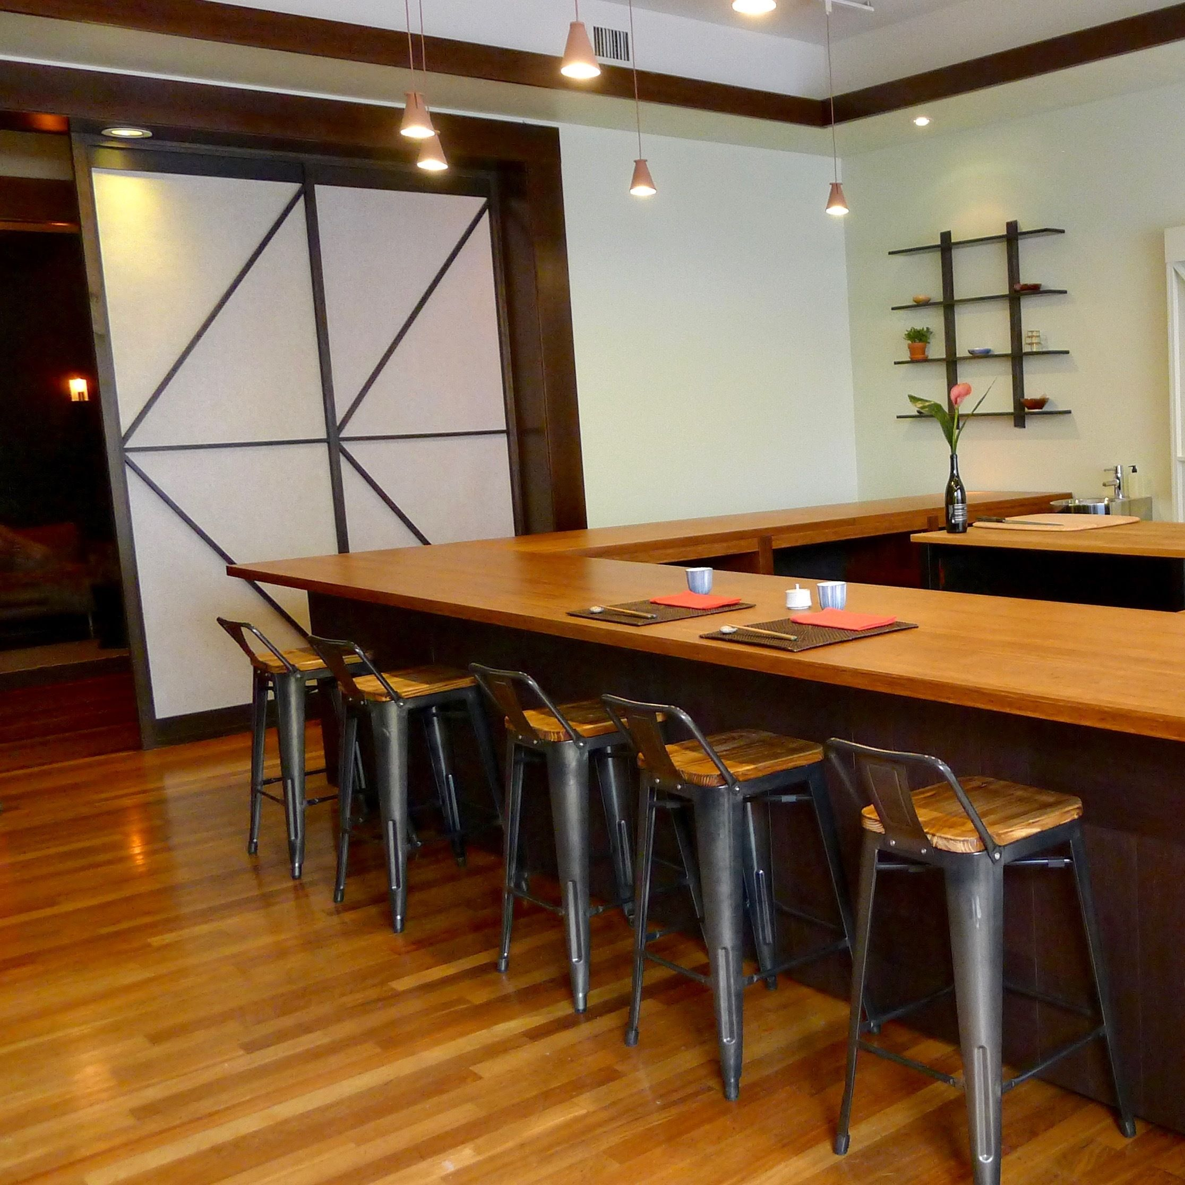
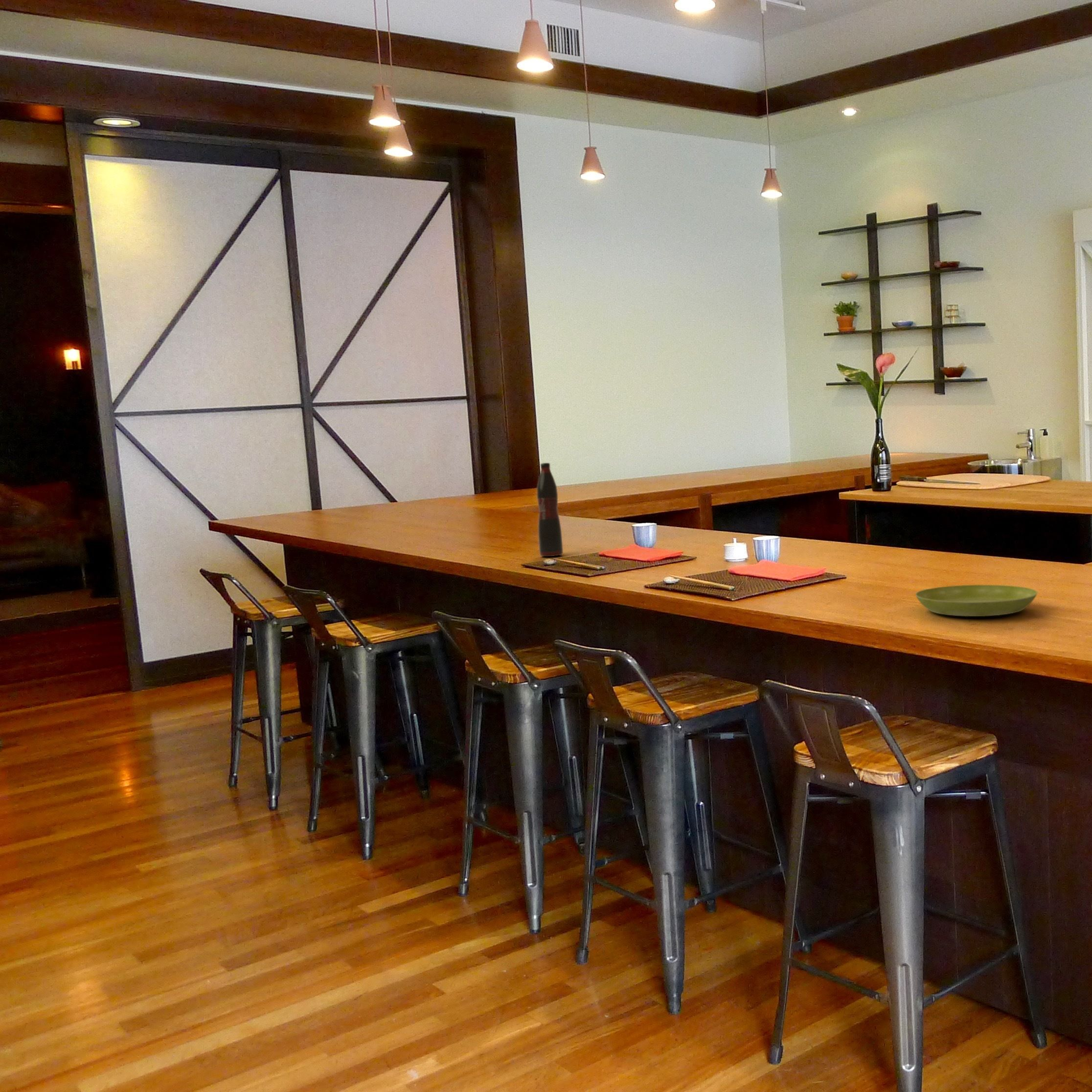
+ saucer (975, 601)
+ soda bottle (548, 509)
